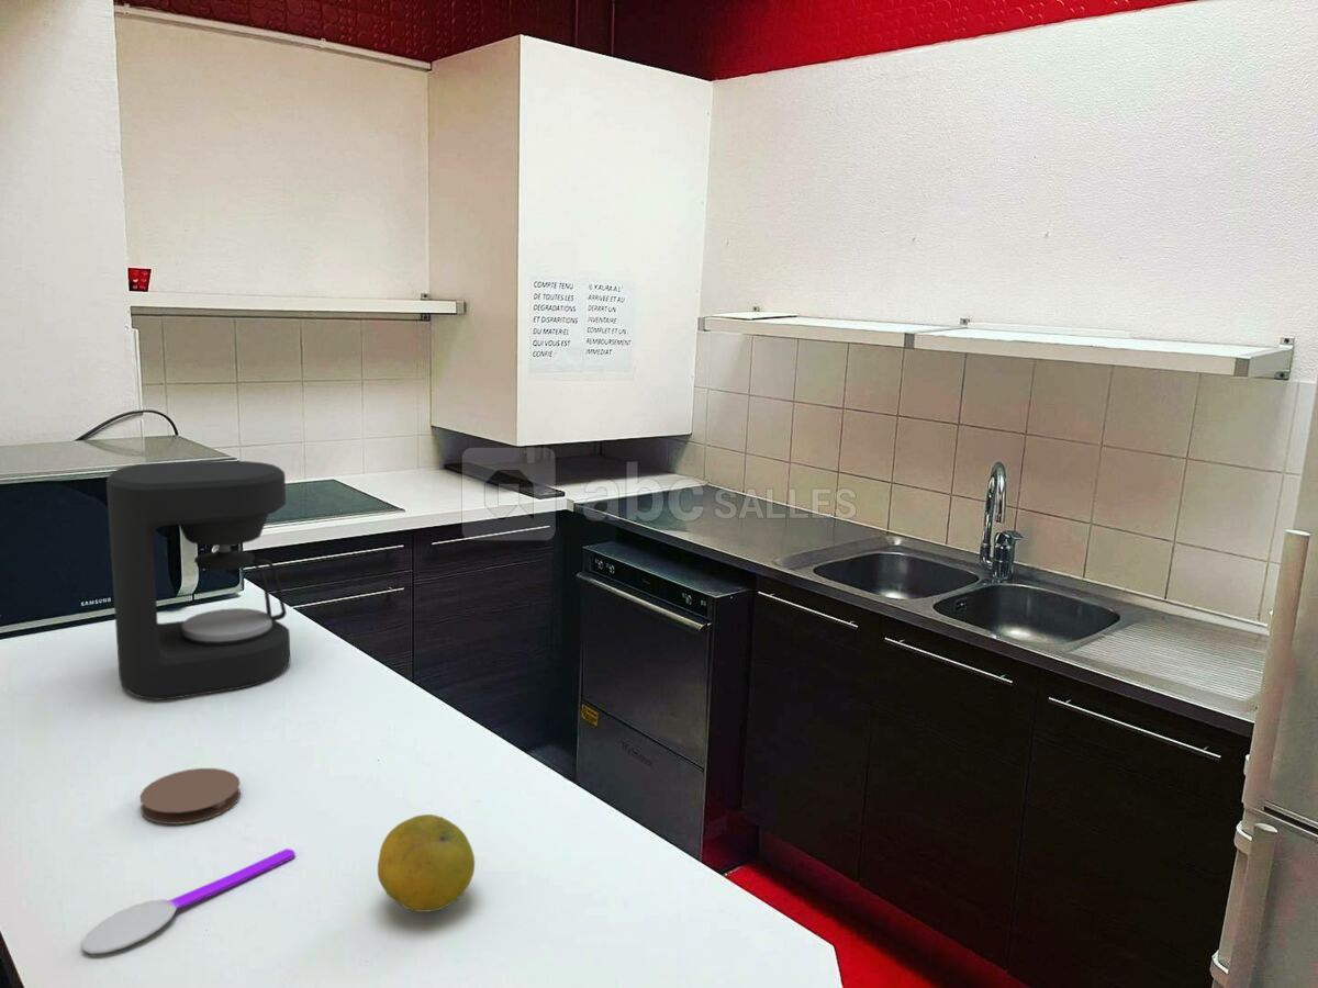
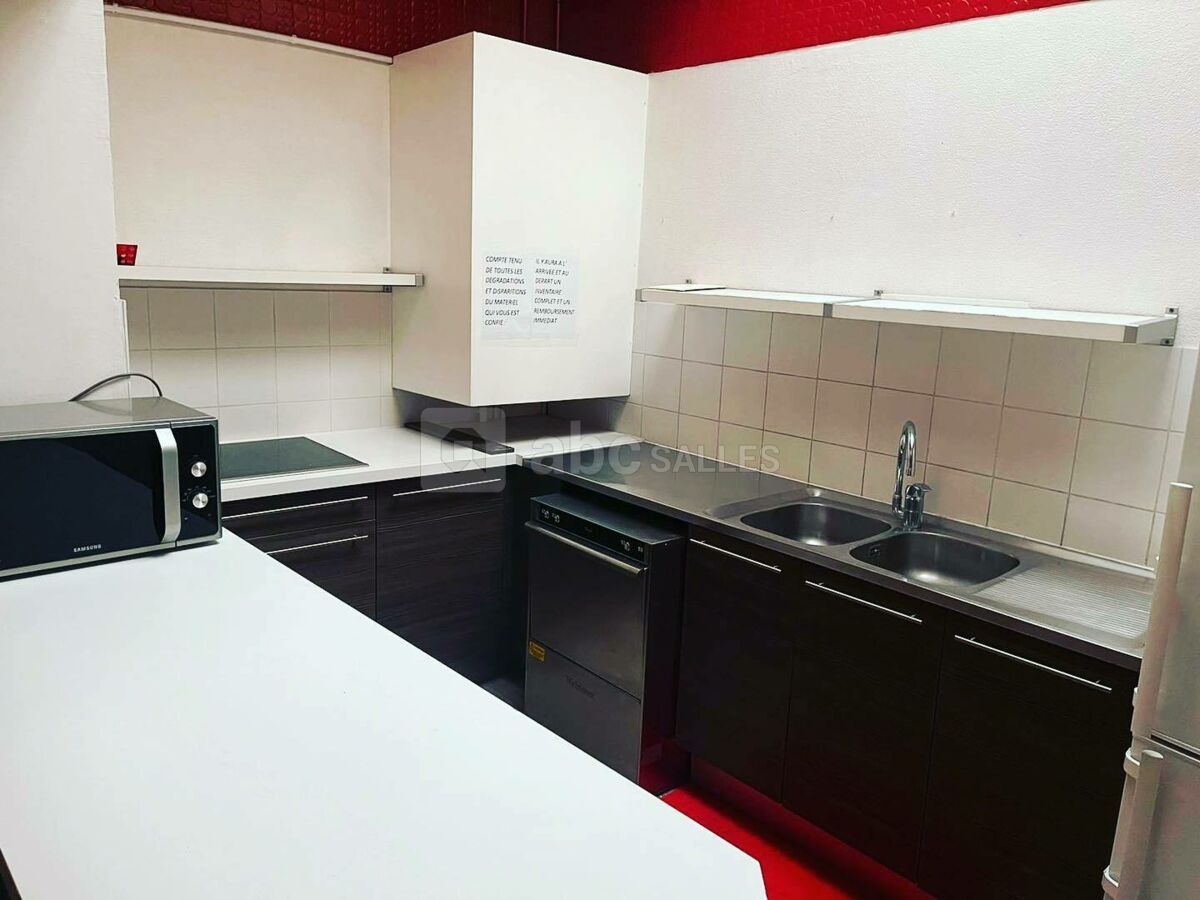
- coaster (191, 795)
- spoon (197, 894)
- coffee maker (203, 569)
- fruit (426, 863)
